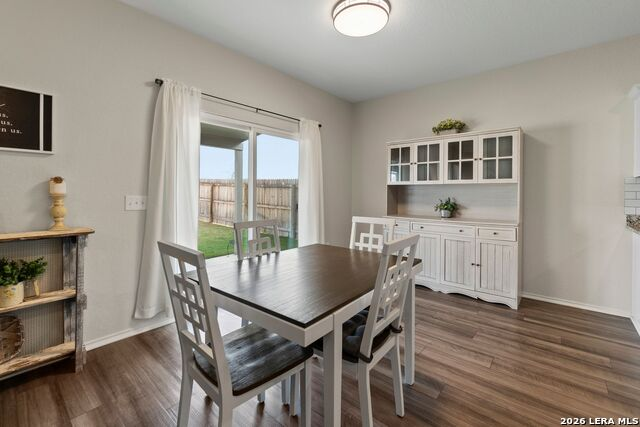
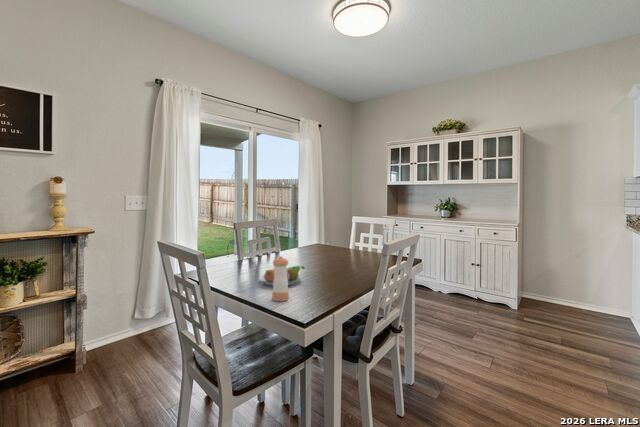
+ fruit bowl (287, 273)
+ pepper shaker (280, 277)
